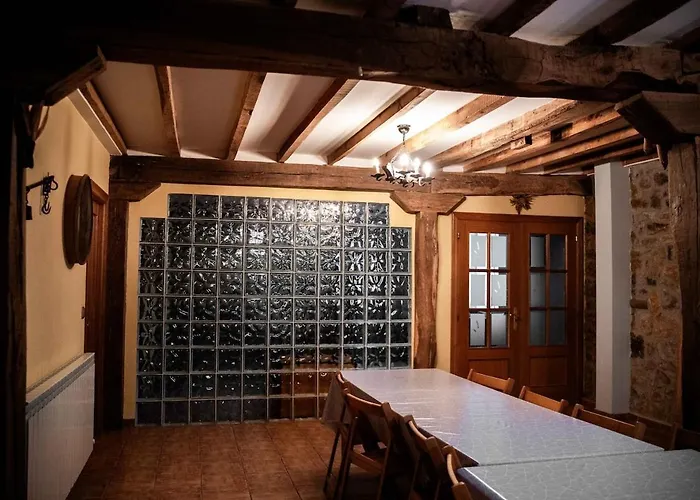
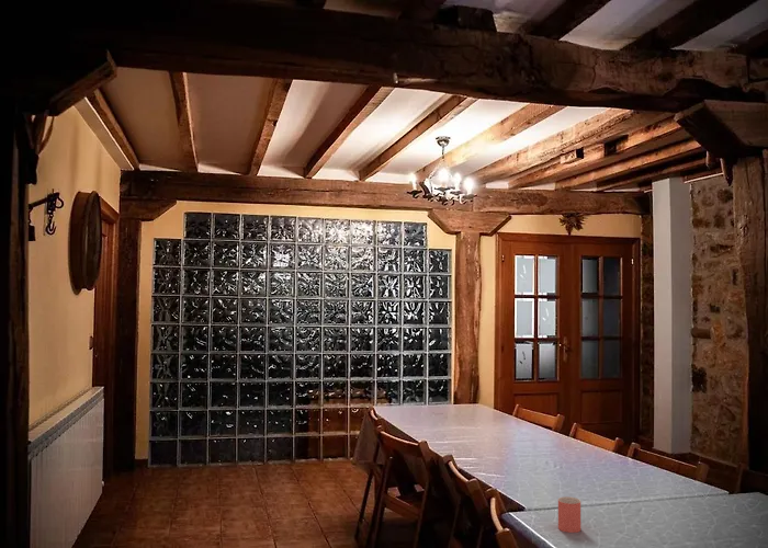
+ cup (567, 512)
